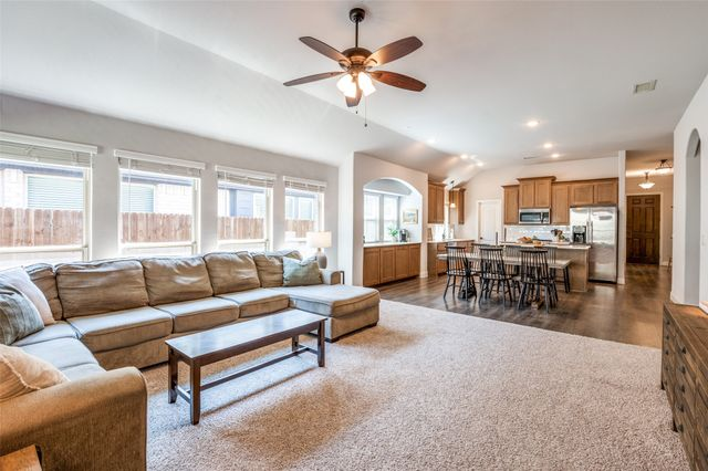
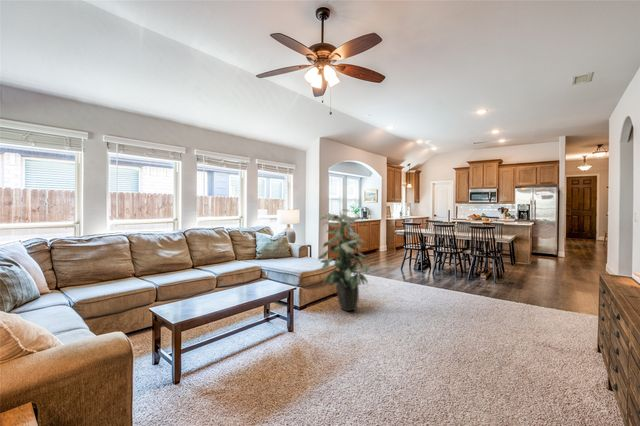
+ indoor plant (343, 259)
